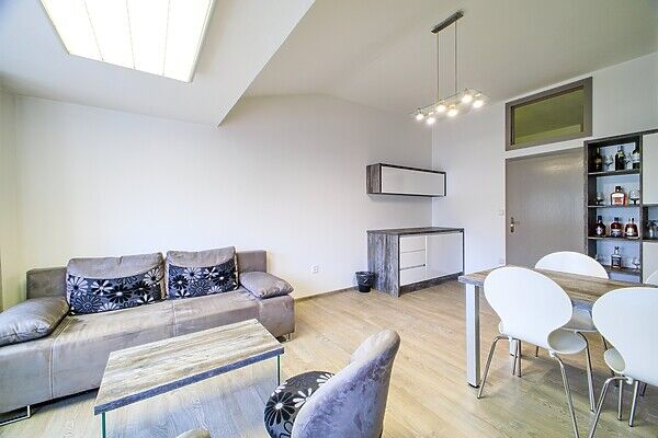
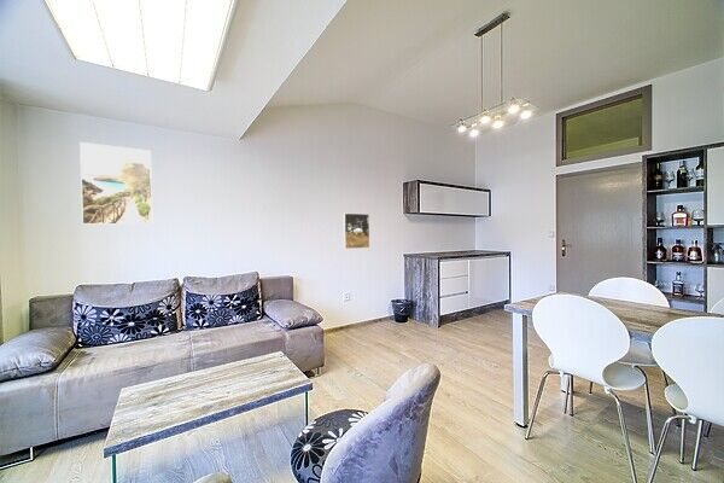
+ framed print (118, 185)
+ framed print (356, 231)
